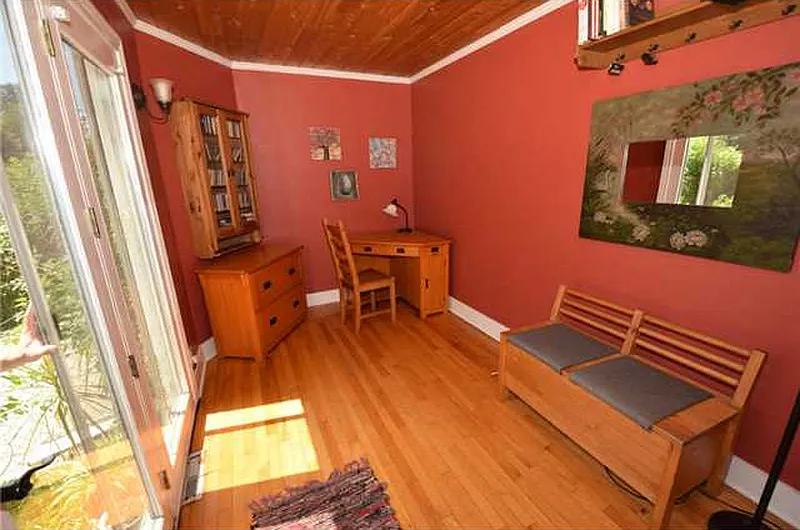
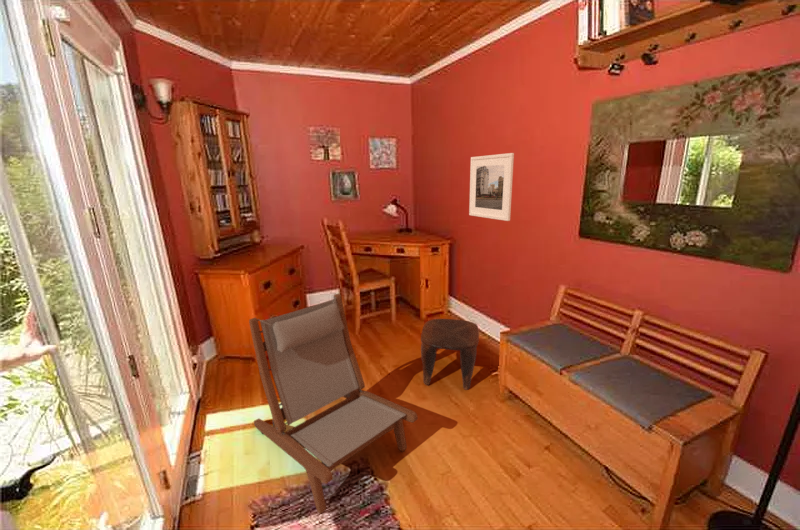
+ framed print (489, 187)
+ stool (449, 349)
+ lounge chair (324, 382)
